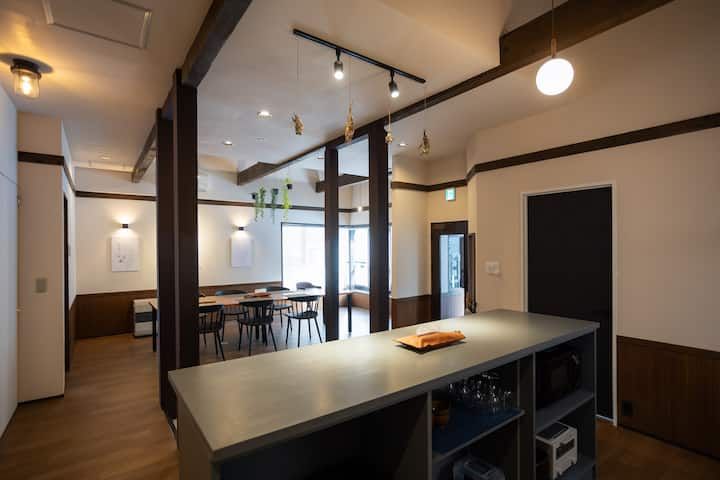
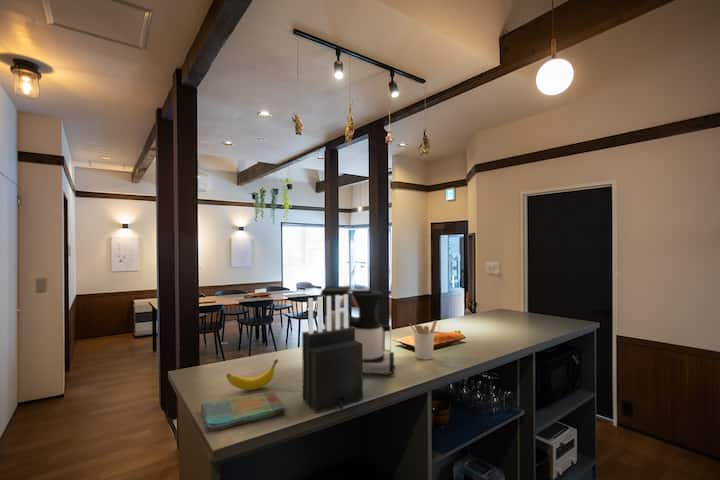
+ dish towel (242, 408)
+ utensil holder (423, 339)
+ knife block (334, 349)
+ coffee maker (356, 328)
+ banana (253, 378)
